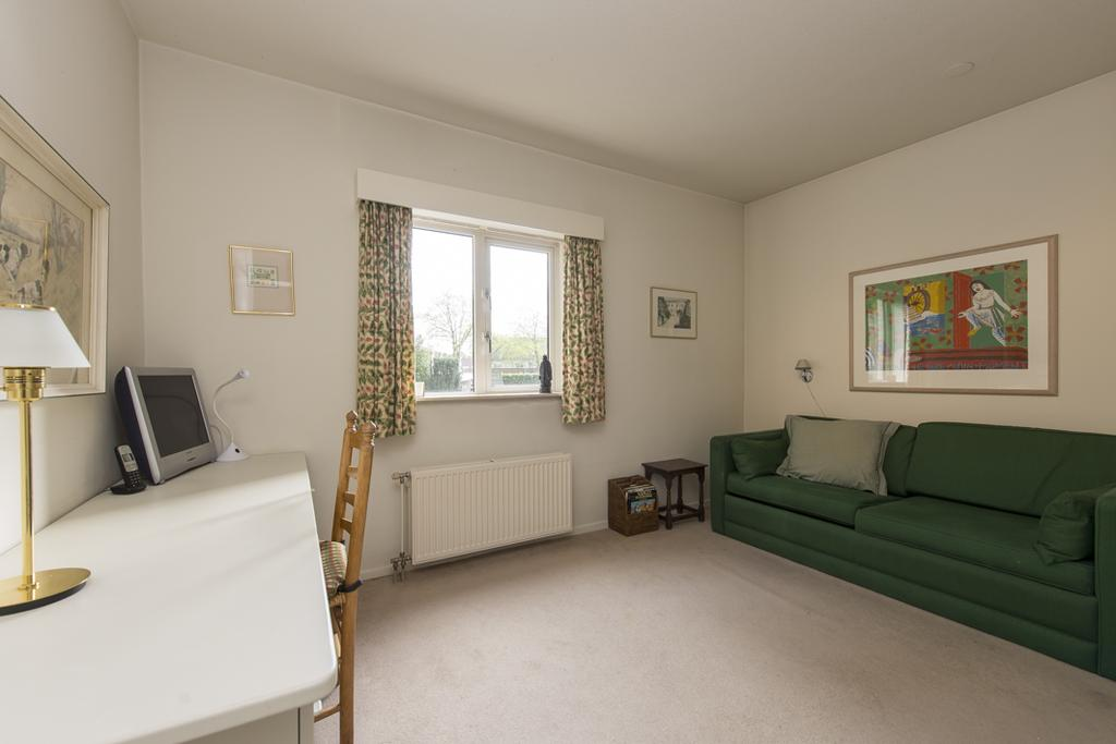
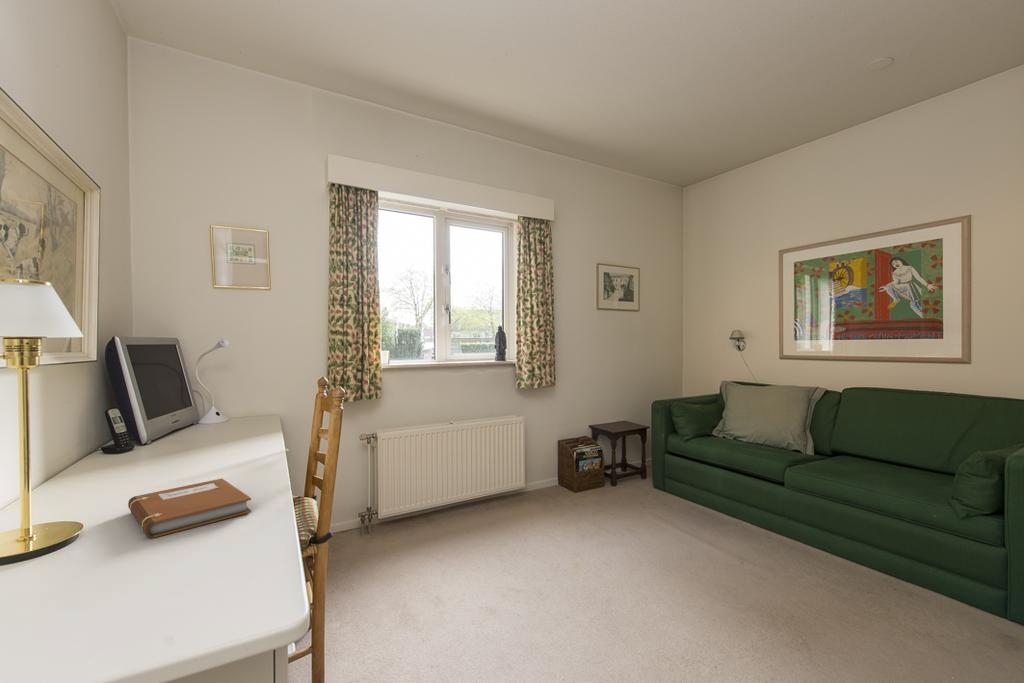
+ notebook (188, 504)
